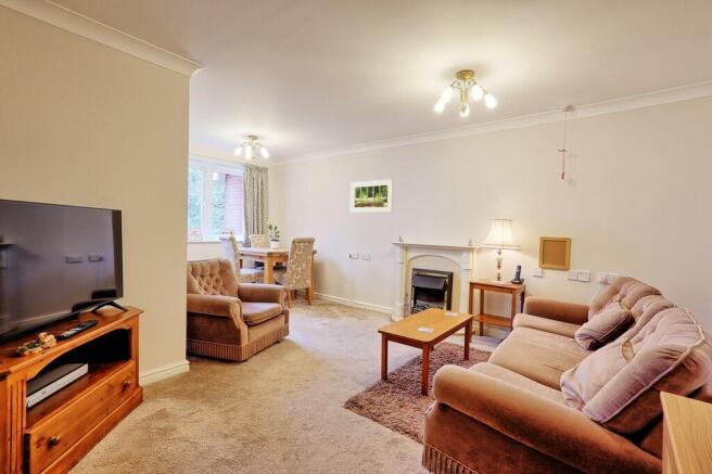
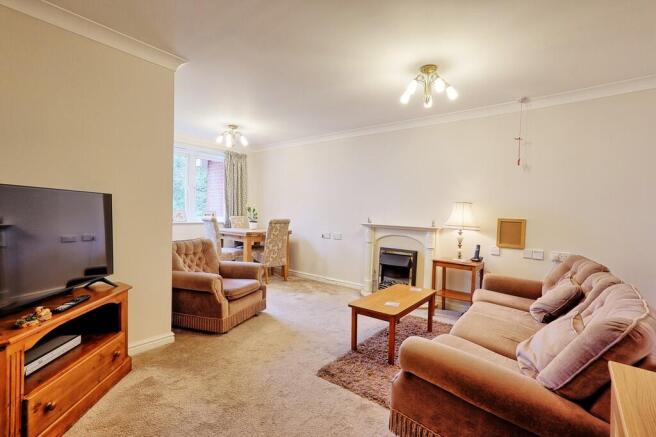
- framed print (370, 196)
